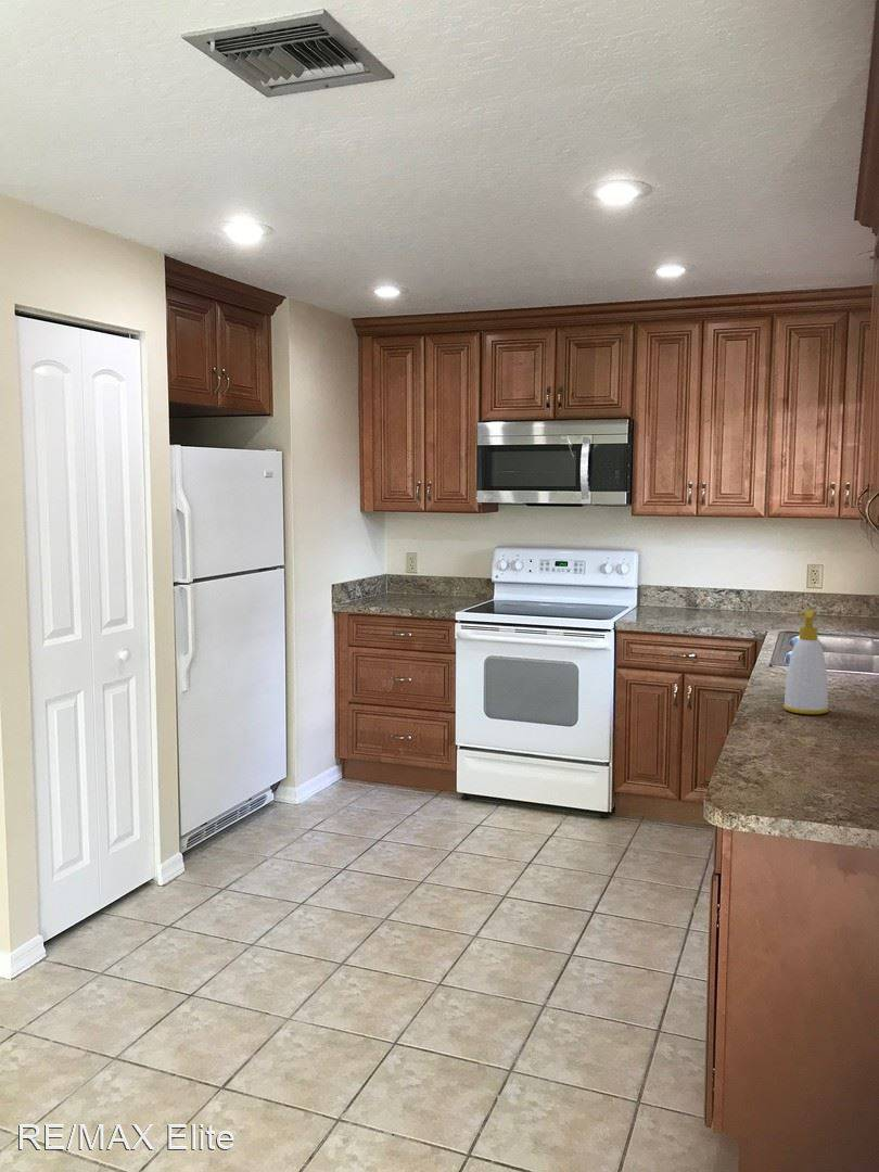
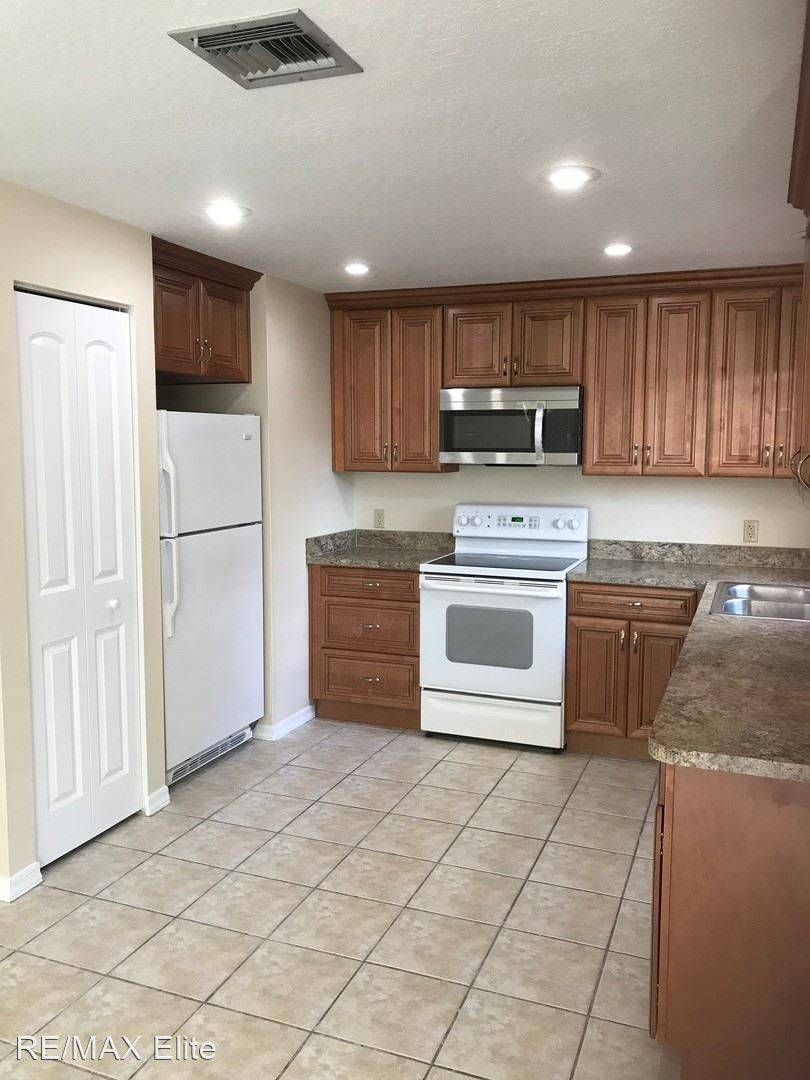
- soap bottle (807, 660)
